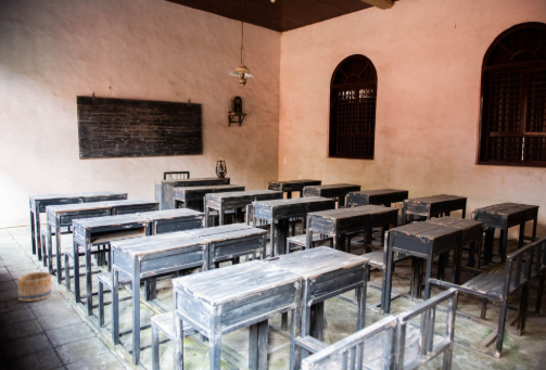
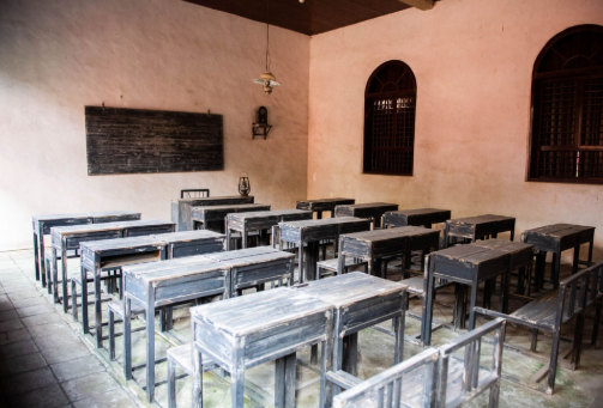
- basket (35, 285)
